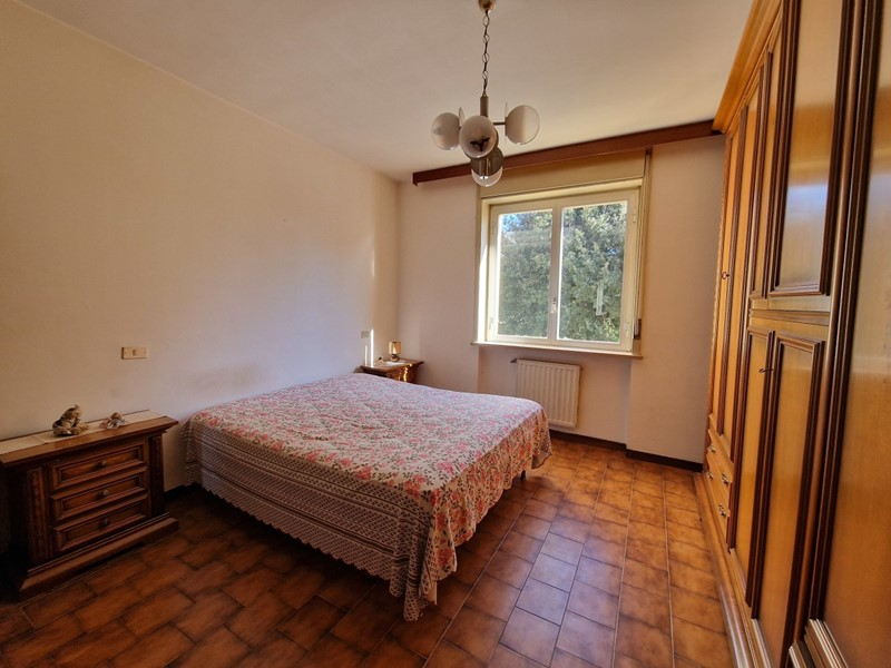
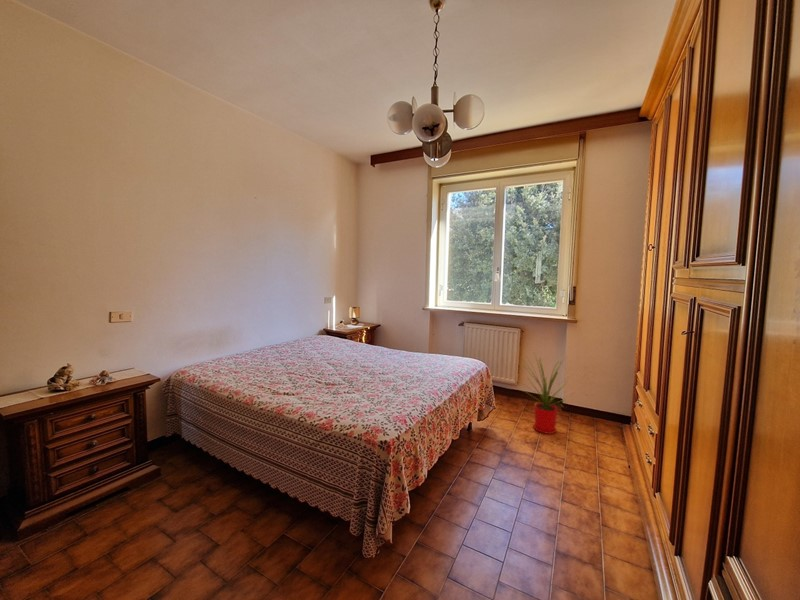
+ house plant (547, 392)
